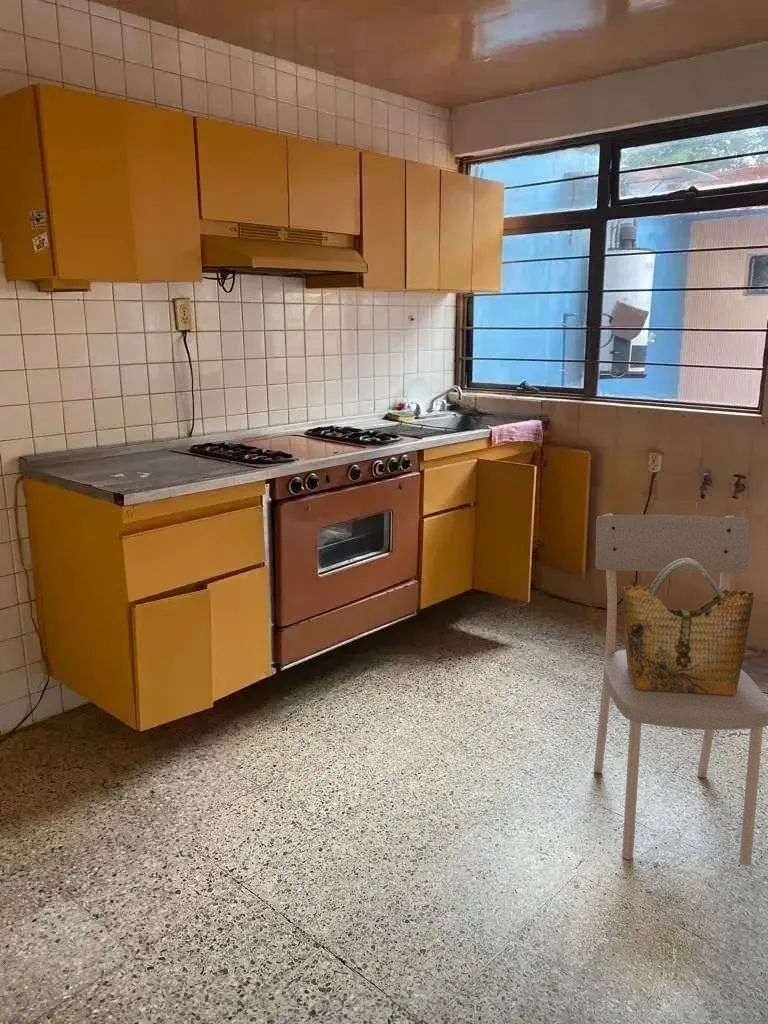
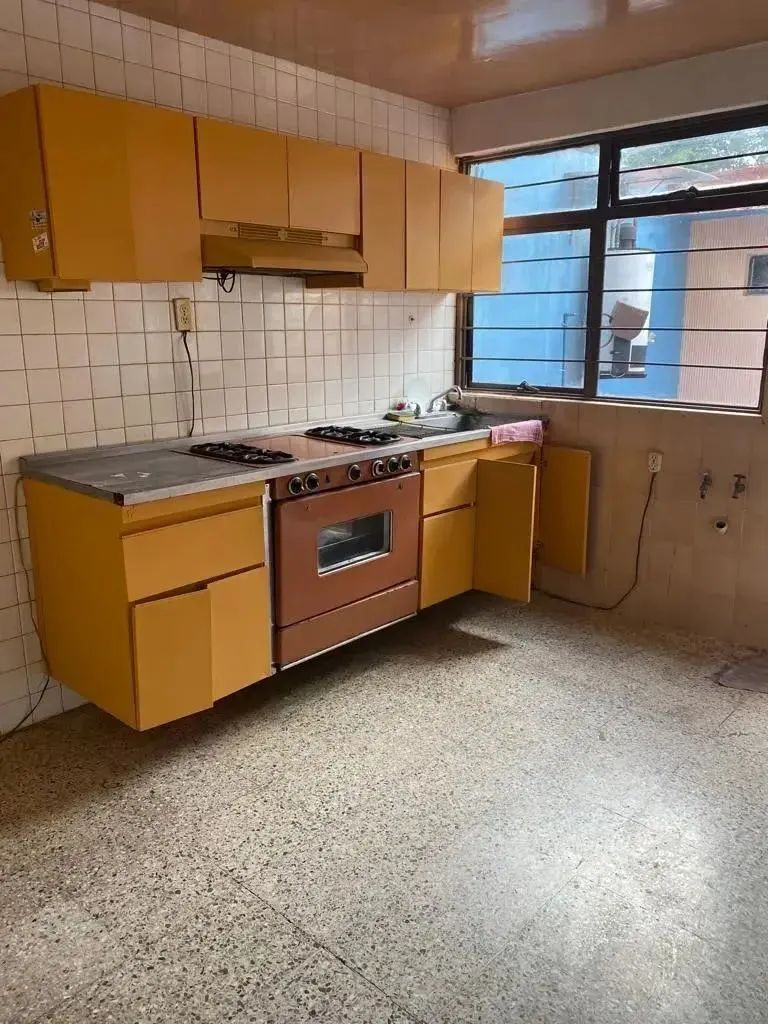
- dining chair (676, 692)
- grocery bag (685, 620)
